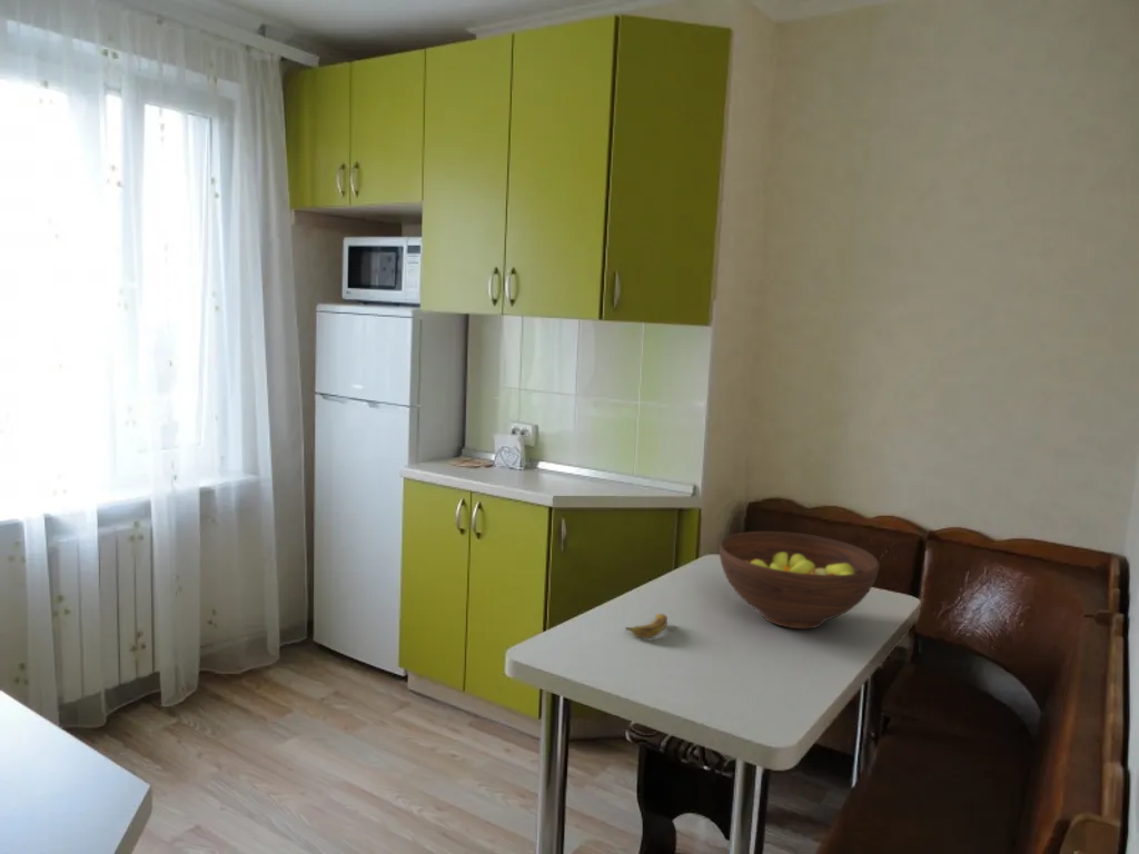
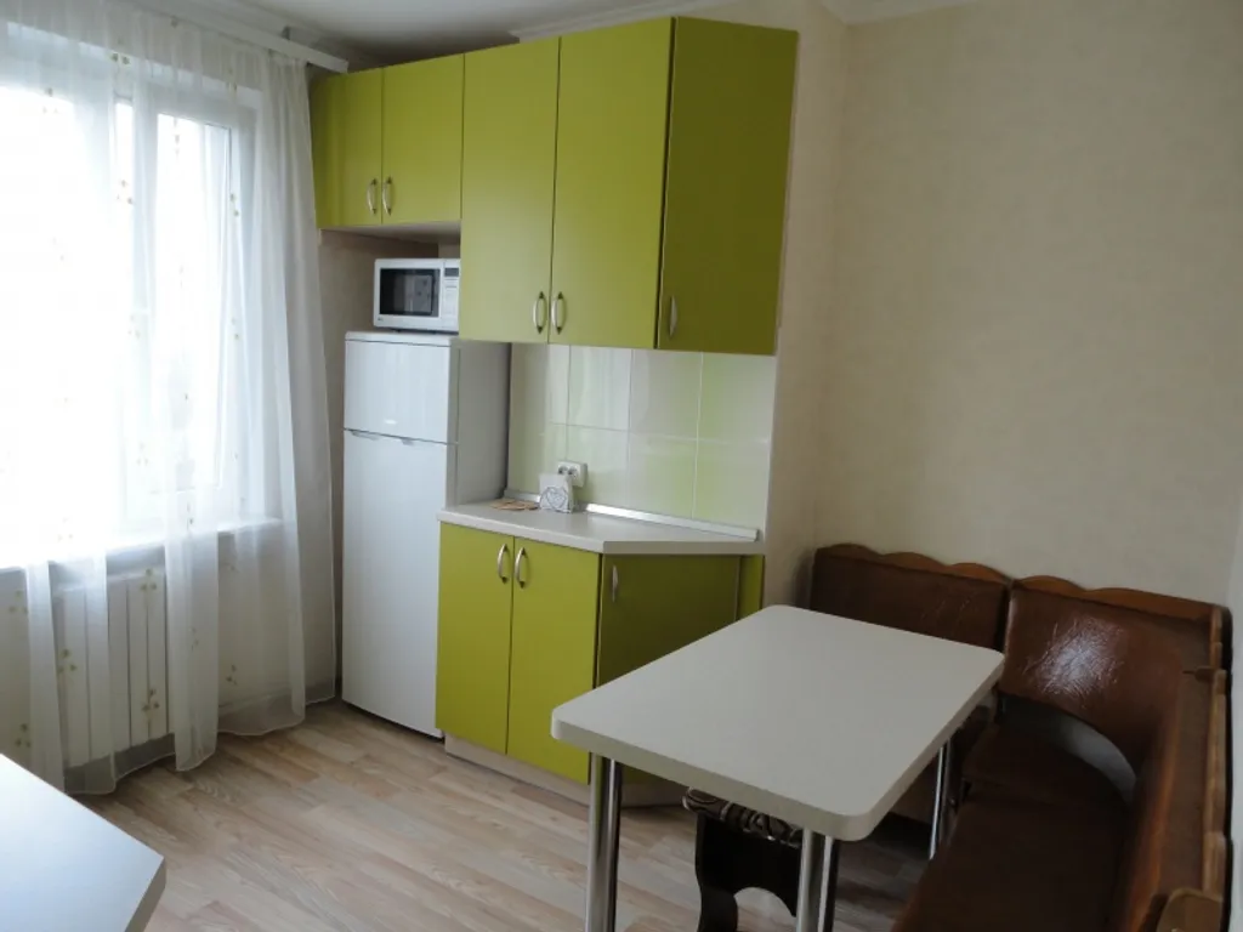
- fruit bowl (794, 585)
- banana (651, 623)
